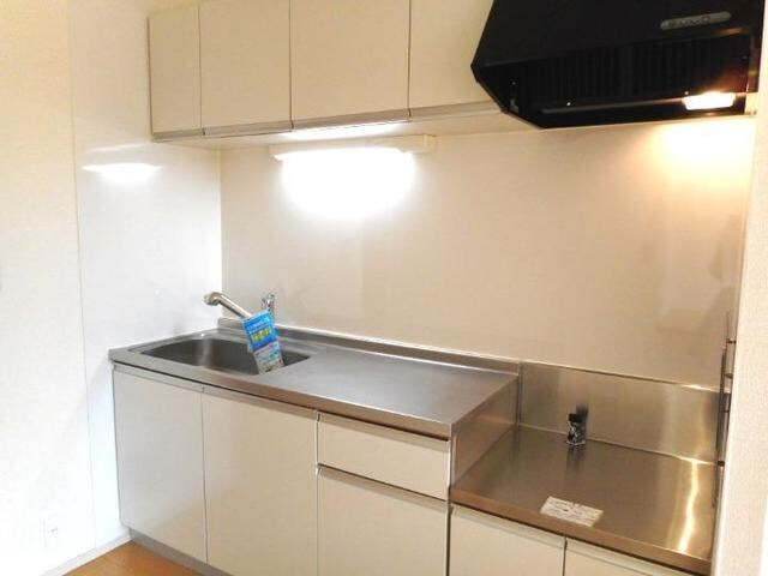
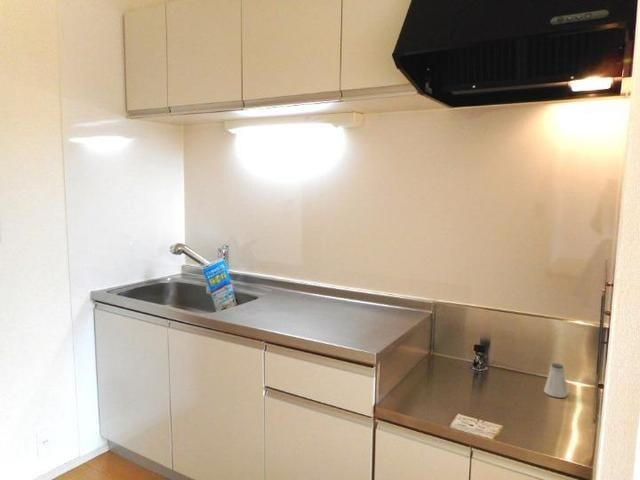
+ saltshaker (556, 379)
